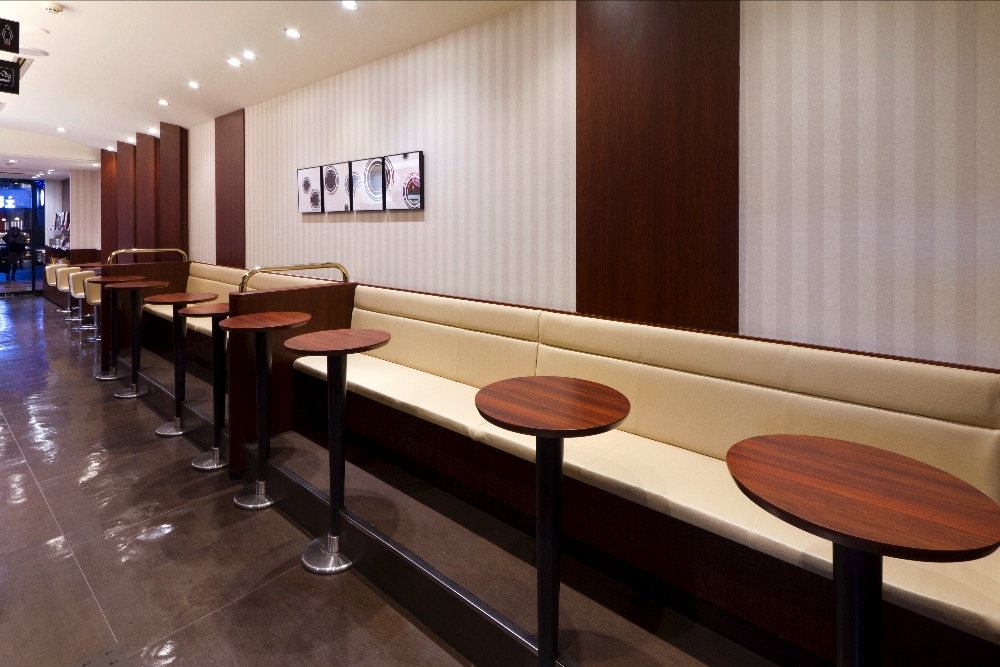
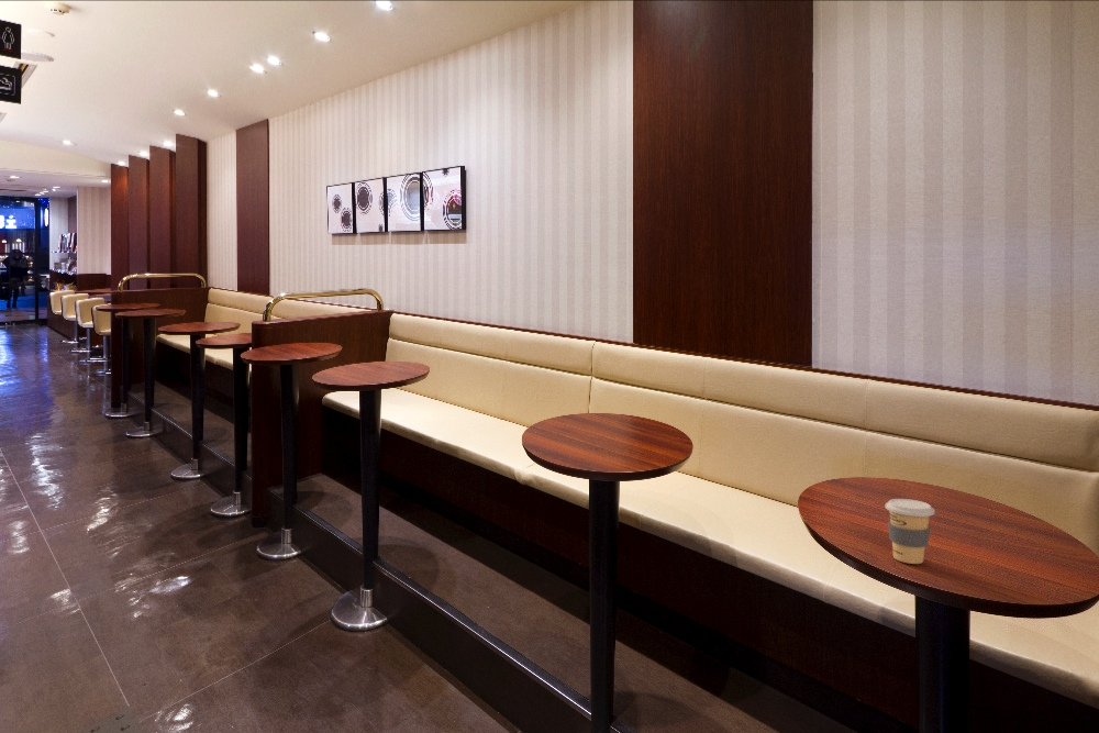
+ coffee cup (909, 531)
